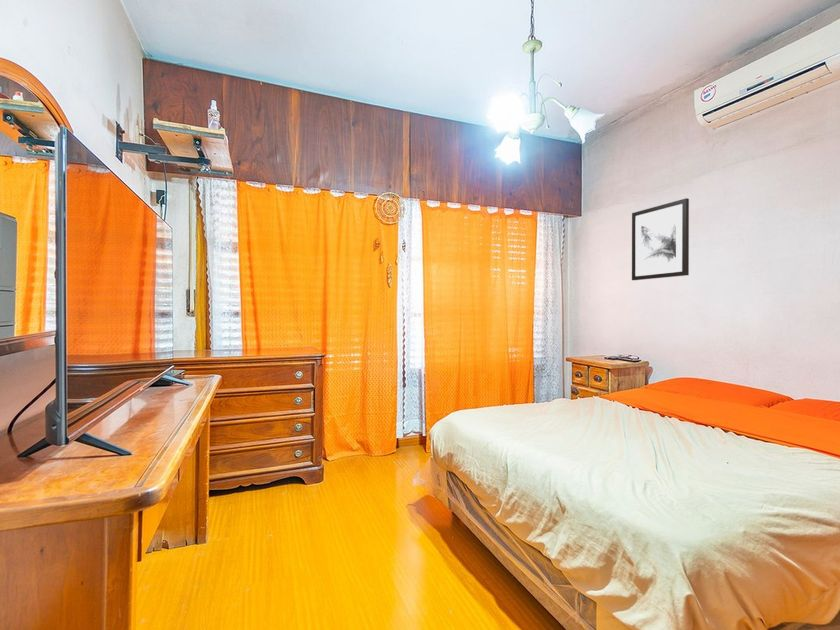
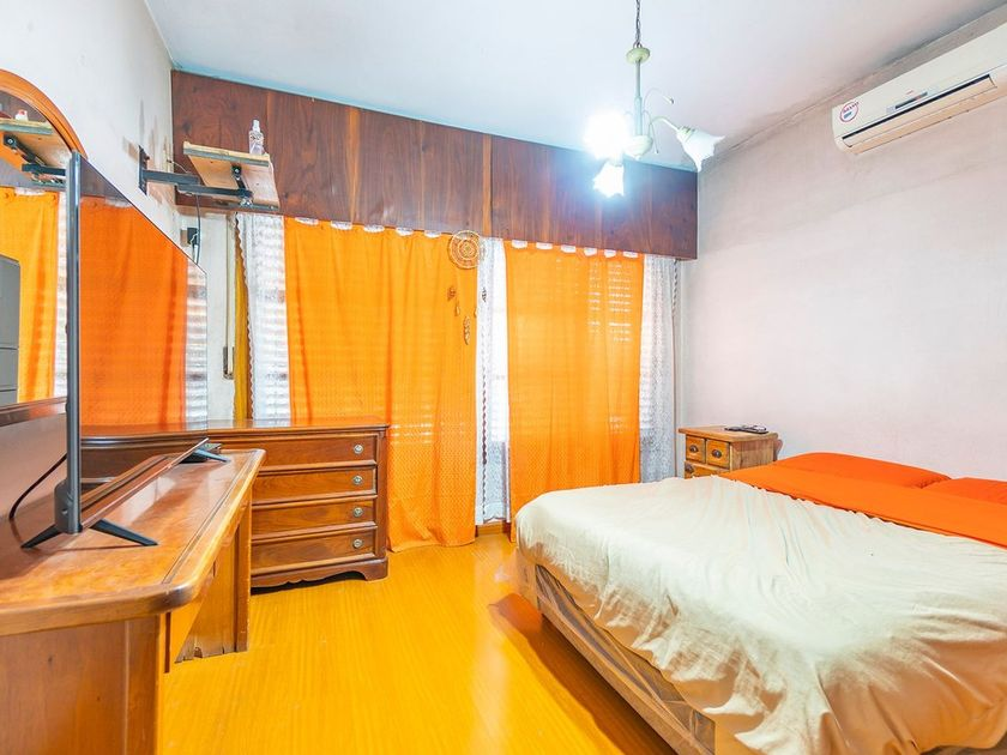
- wall art (658, 242)
